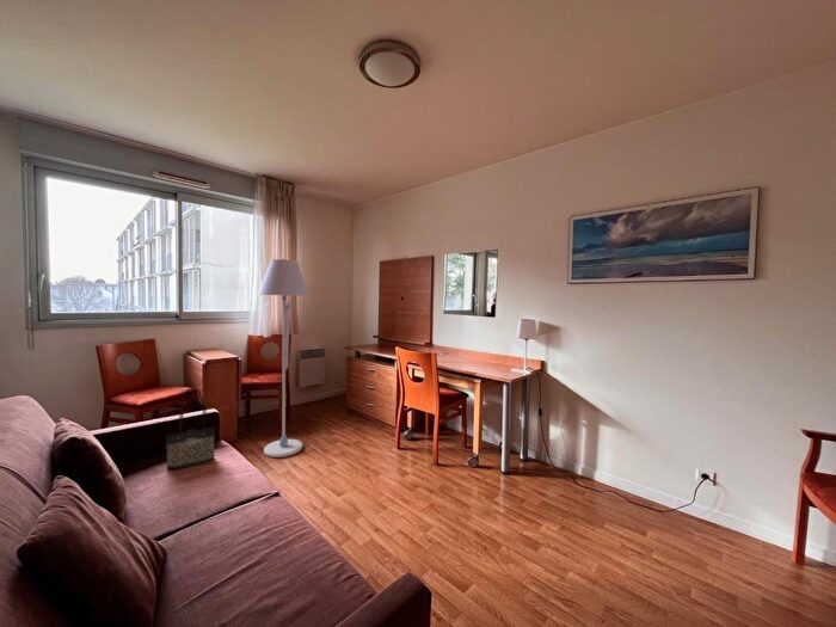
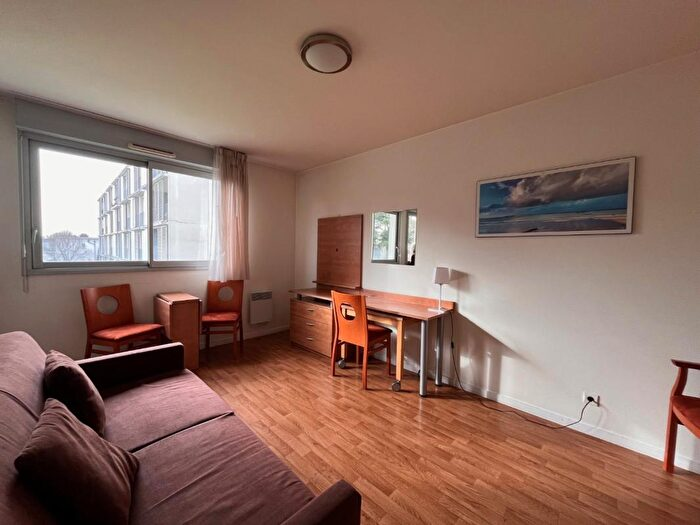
- floor lamp (283, 356)
- tote bag (193, 429)
